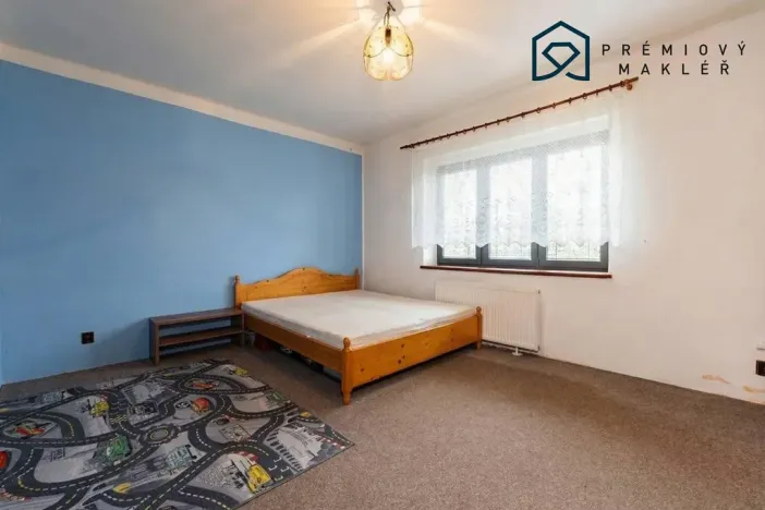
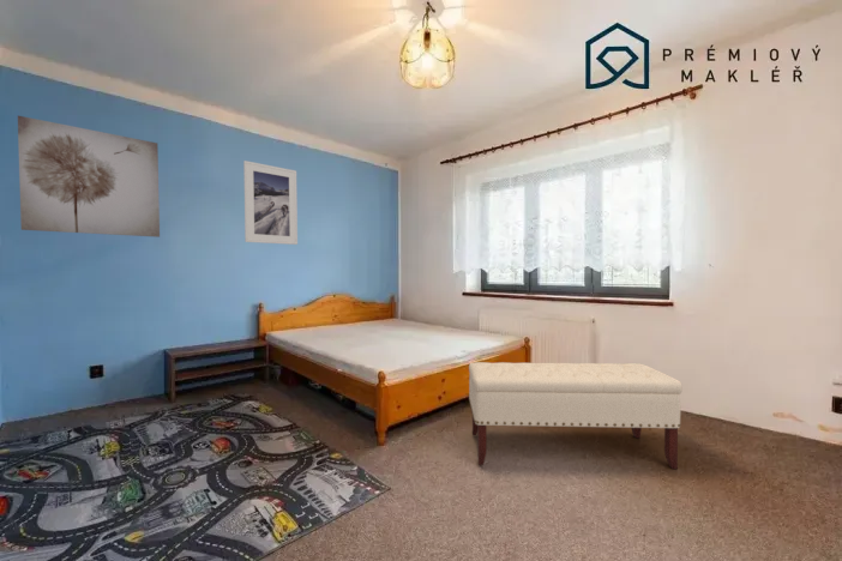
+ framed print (271, 204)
+ wall art (95, 182)
+ bench (564, 409)
